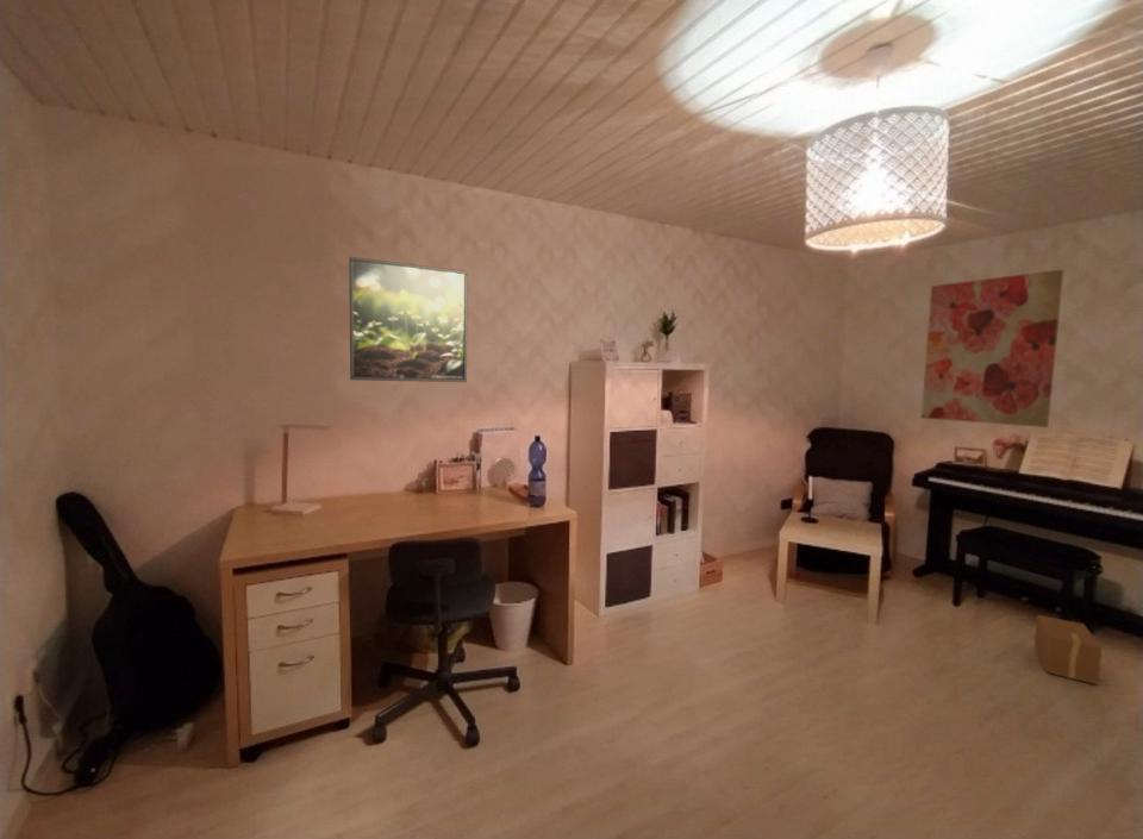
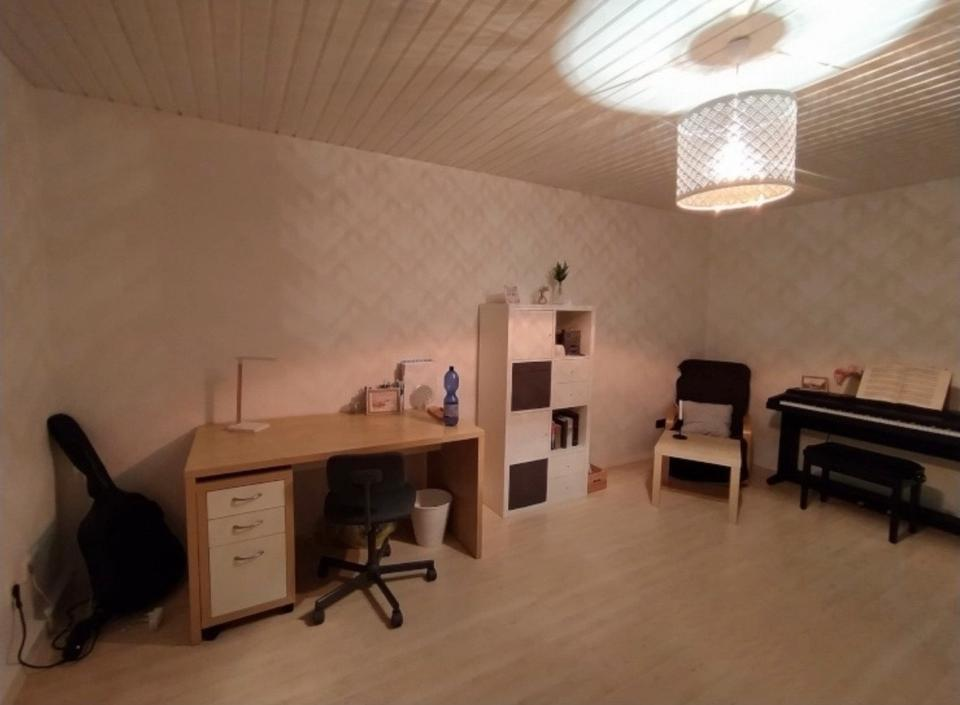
- cardboard box (1066, 647)
- wall art (985, 351)
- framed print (411, 323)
